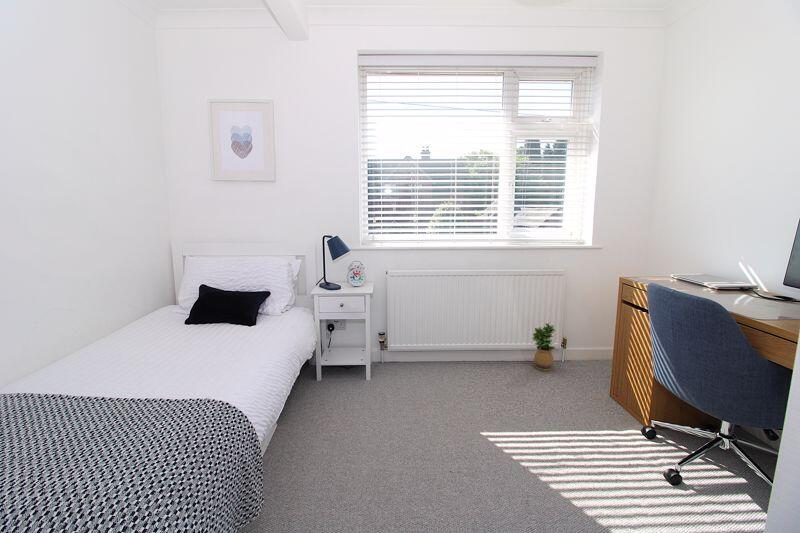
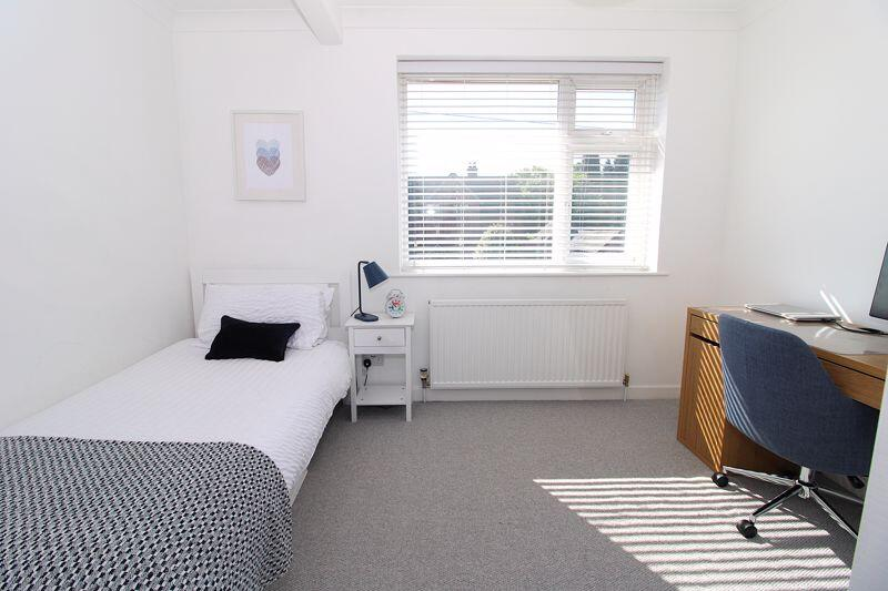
- potted plant (541, 345)
